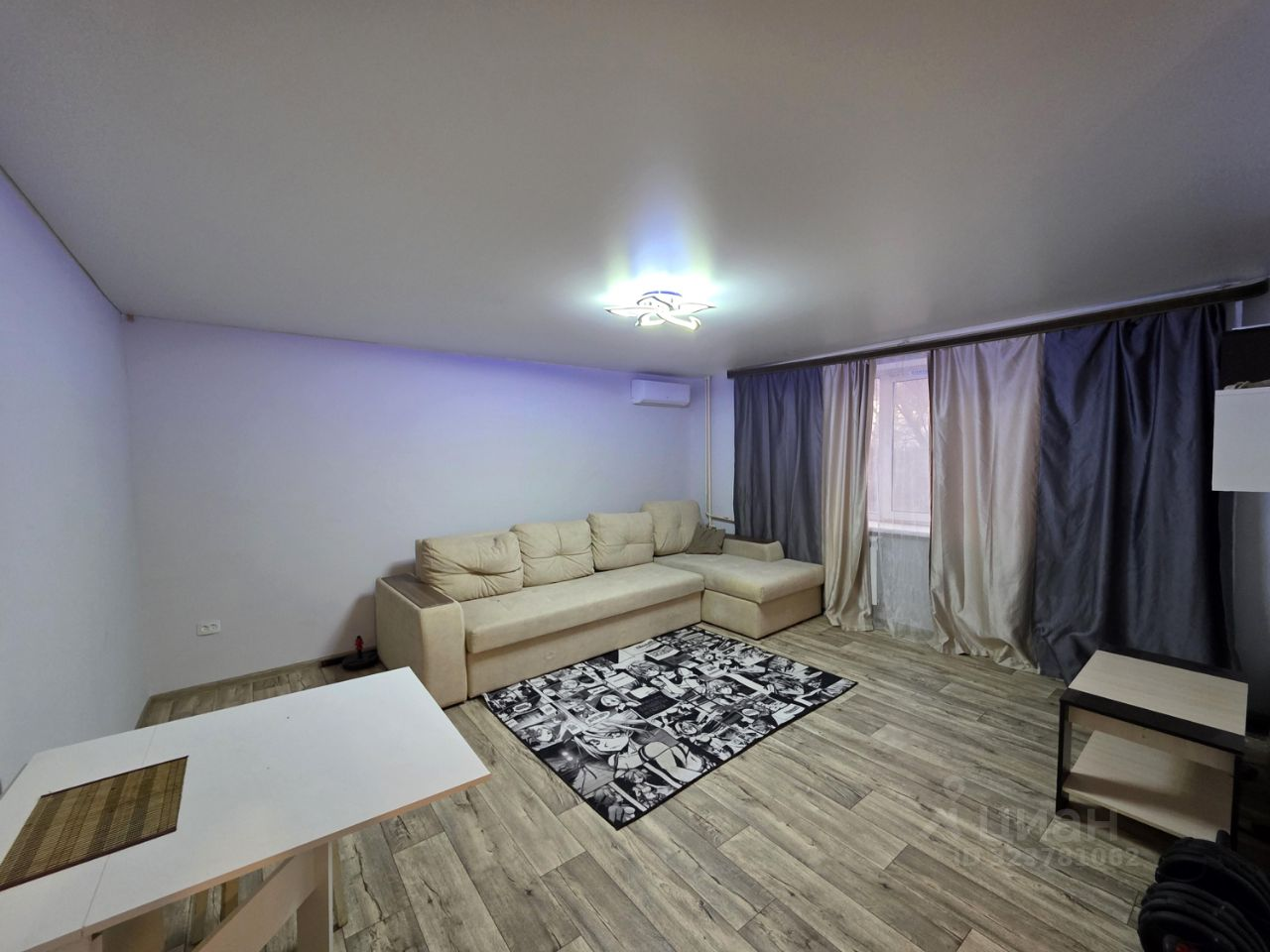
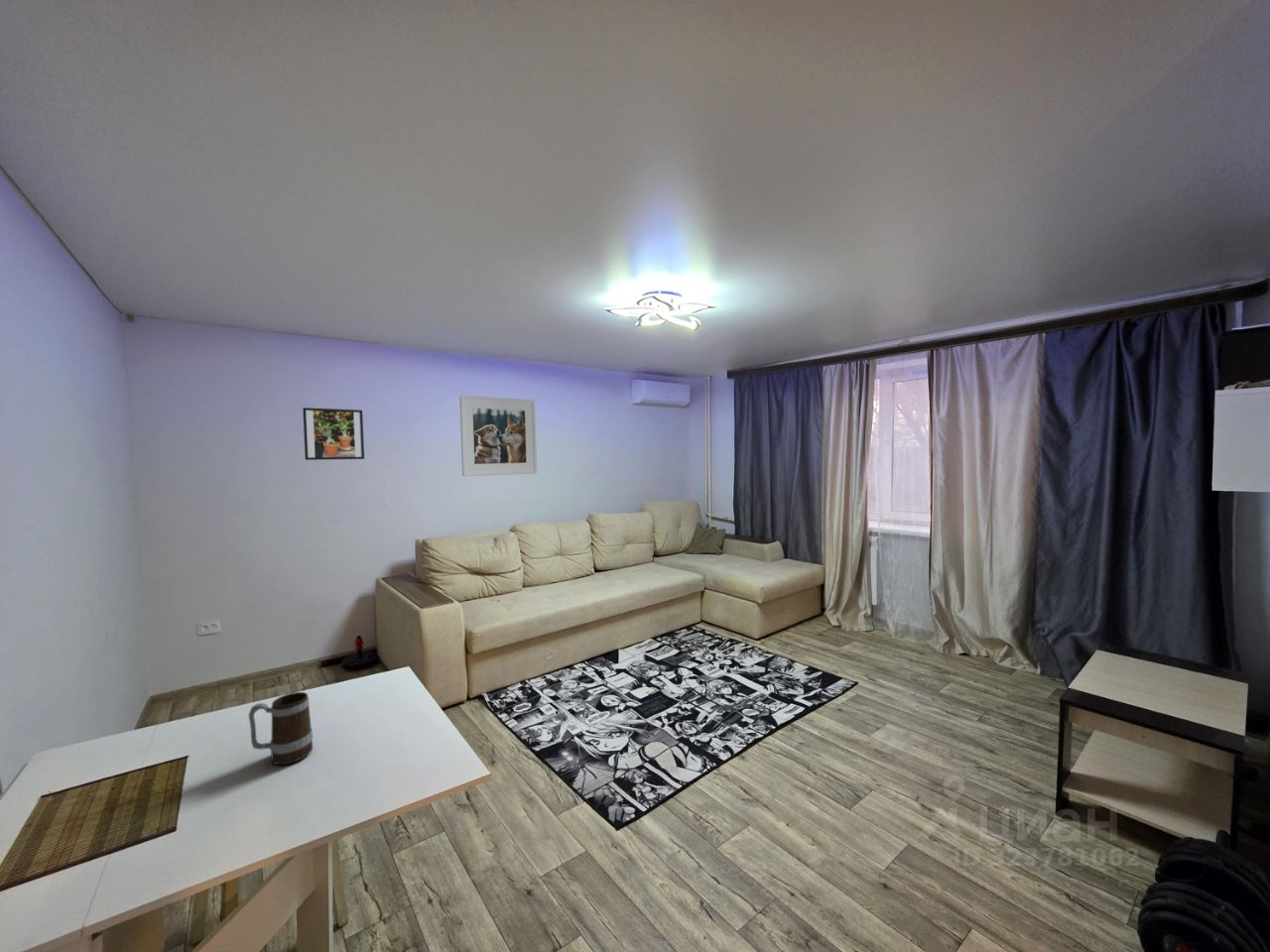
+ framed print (500, 436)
+ mug (282, 728)
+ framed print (334, 433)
